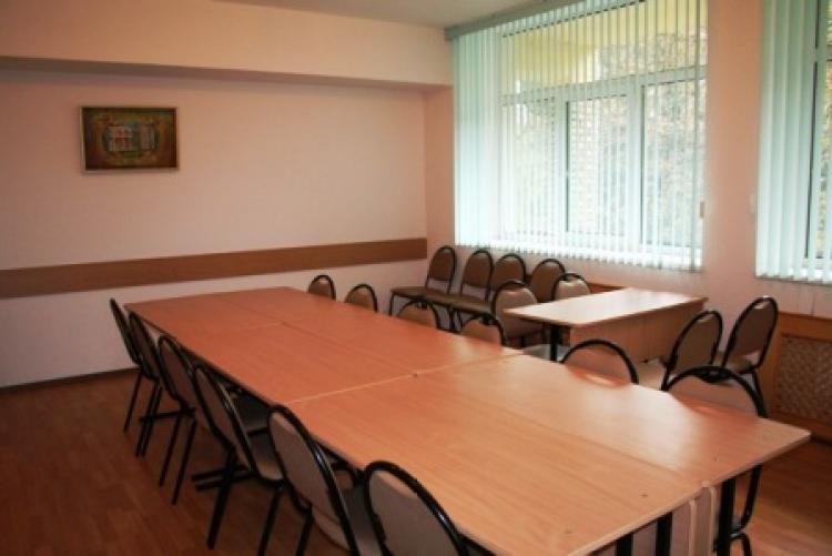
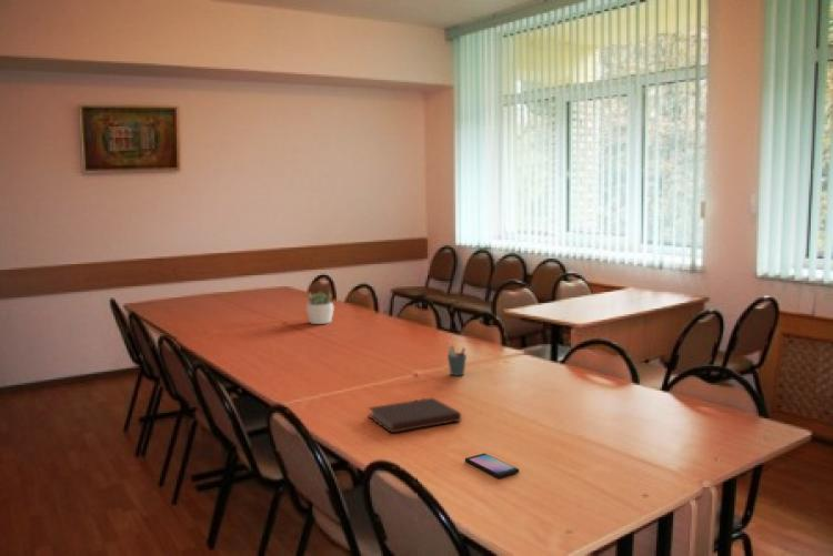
+ smartphone (491, 465)
+ succulent plant (320, 306)
+ notebook (413, 414)
+ pen holder (456, 358)
